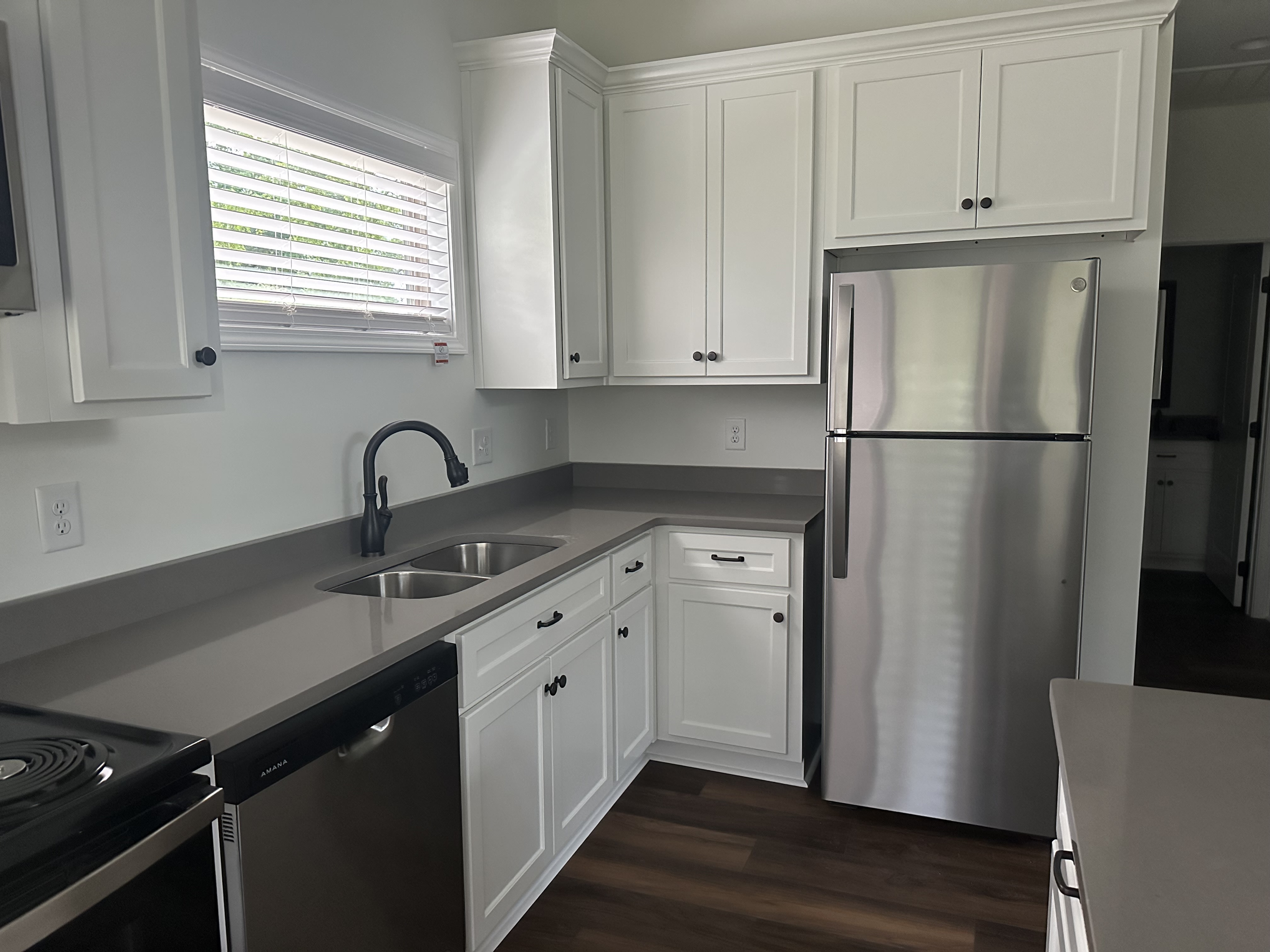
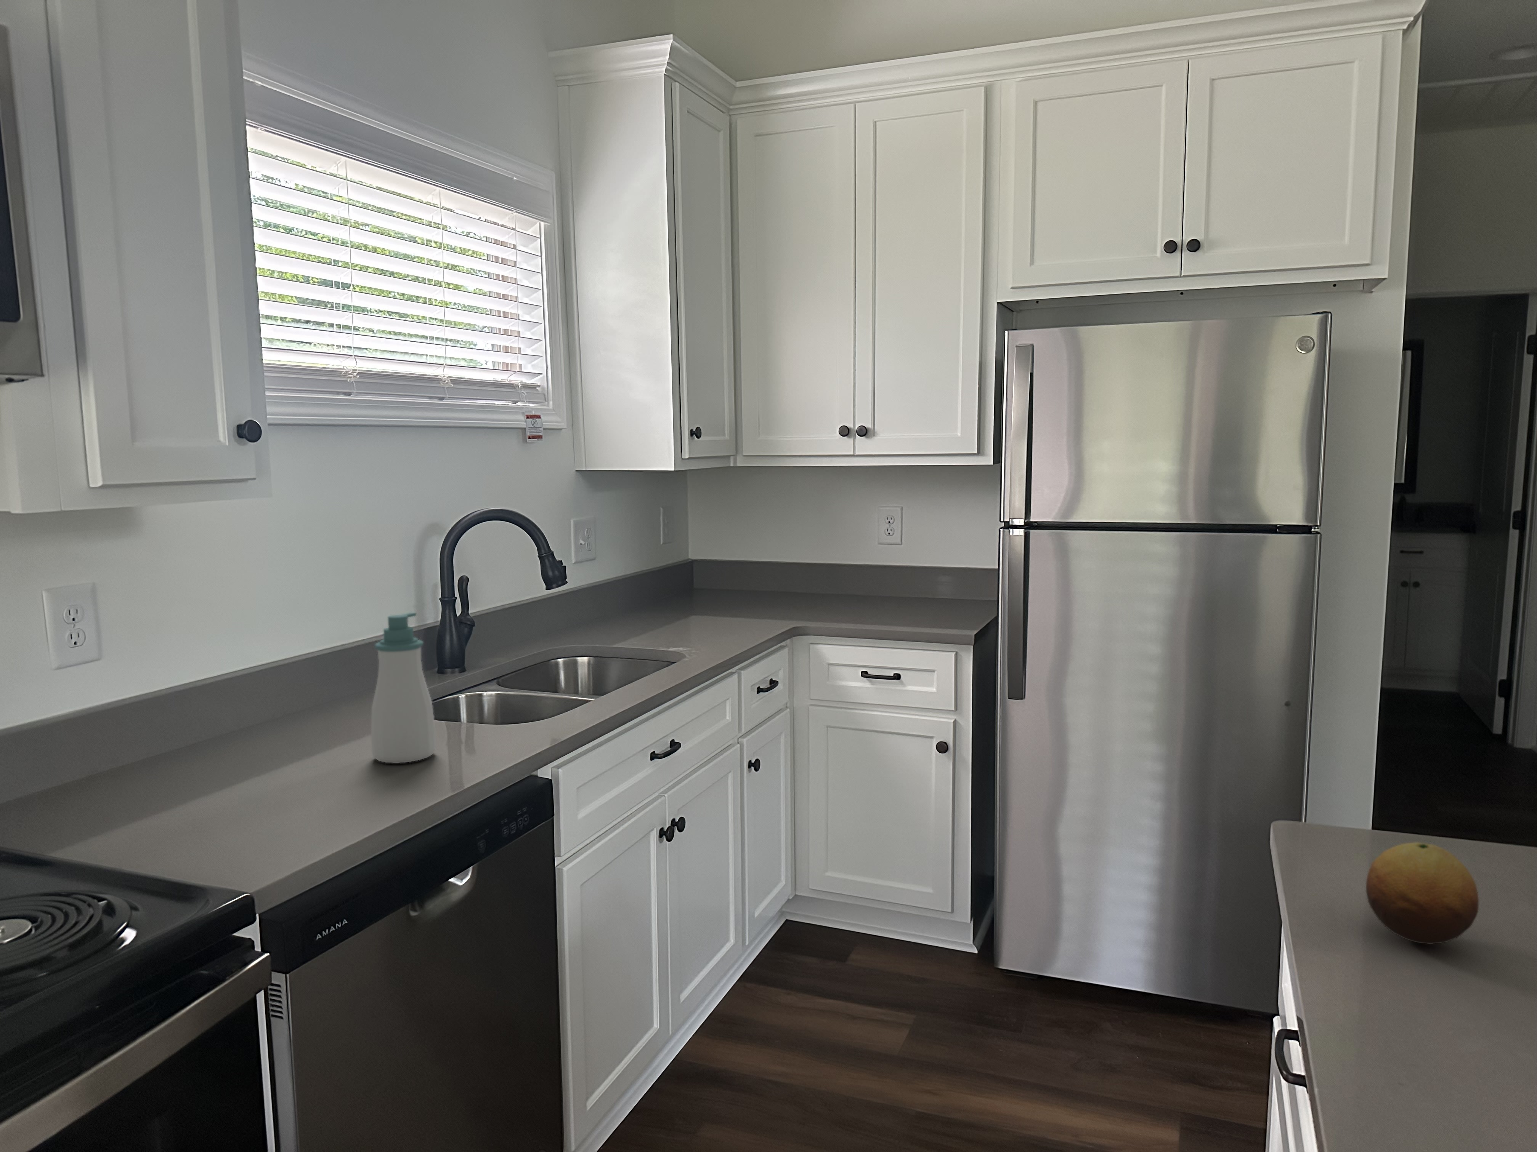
+ soap bottle (401, 686)
+ fruit (1421, 892)
